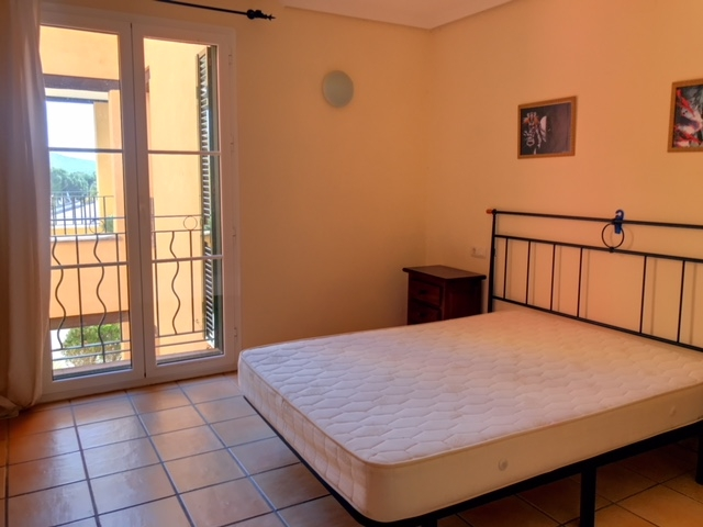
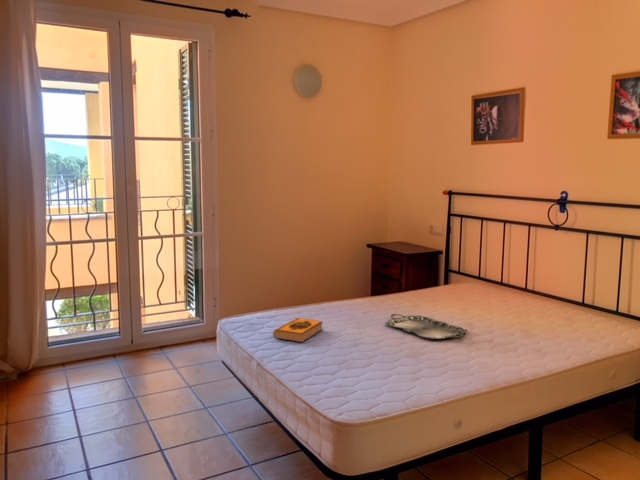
+ serving tray (425, 326)
+ hardback book (298, 329)
